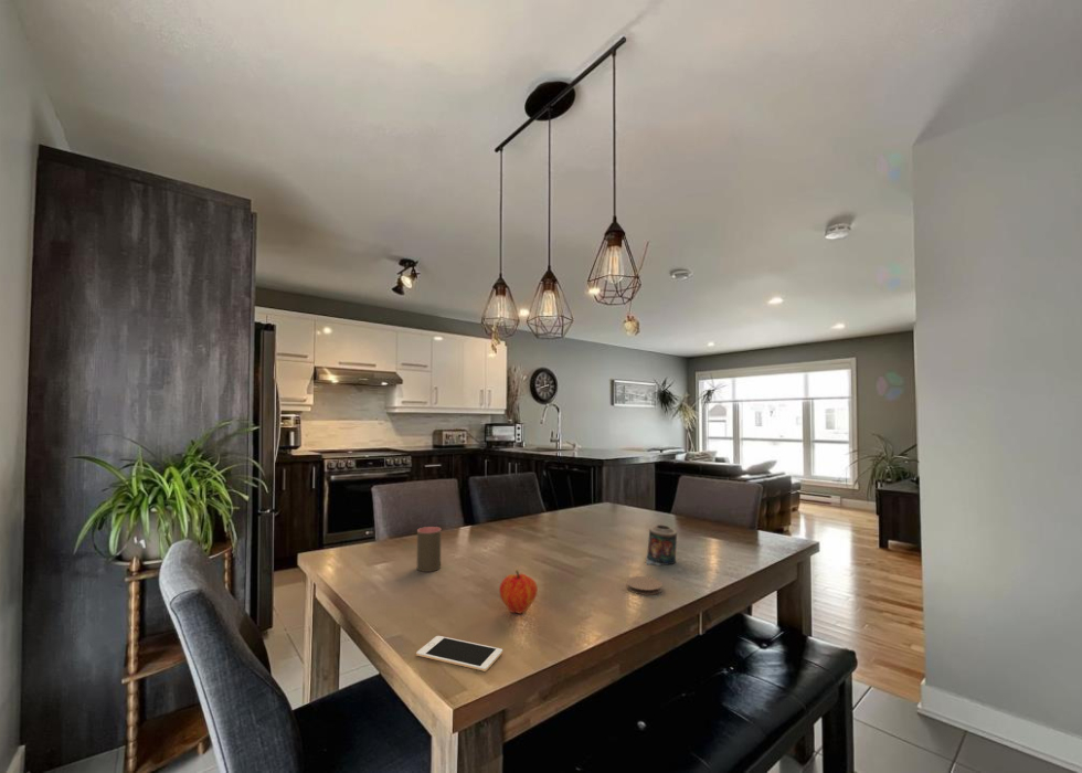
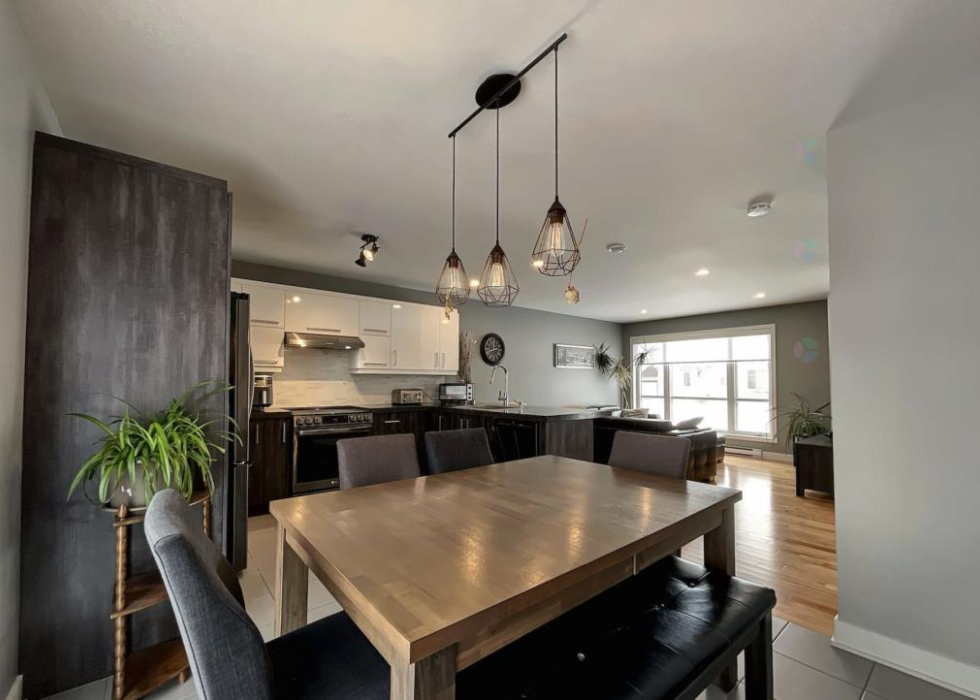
- candle (658, 543)
- cup (428, 548)
- coaster (644, 585)
- fruit (518, 591)
- cell phone (459, 652)
